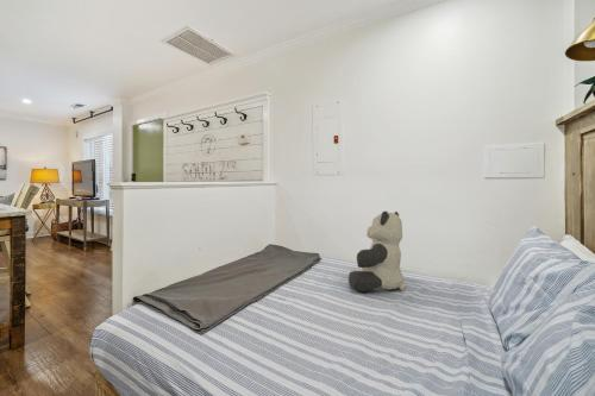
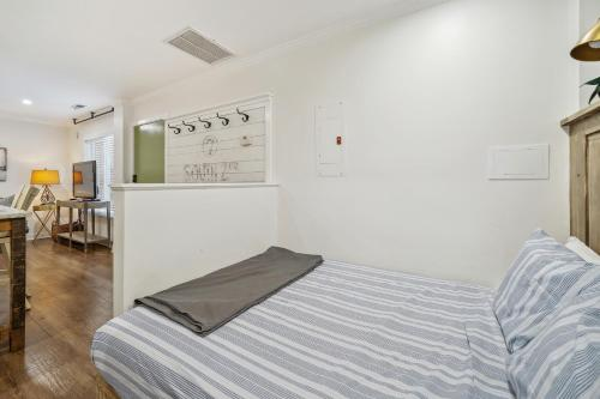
- teddy bear (378, 247)
